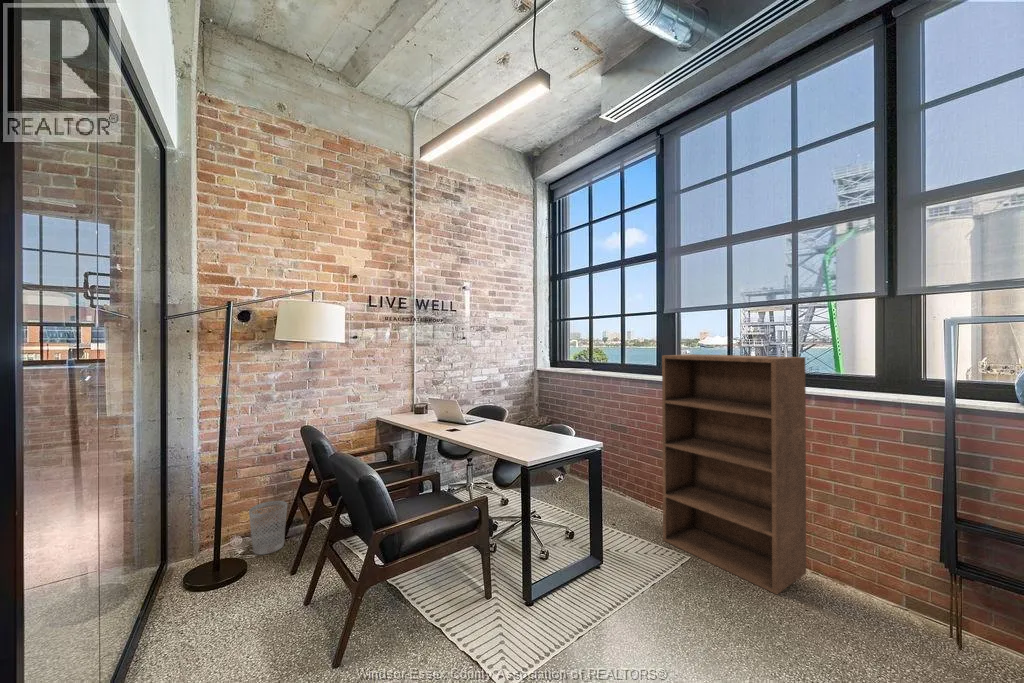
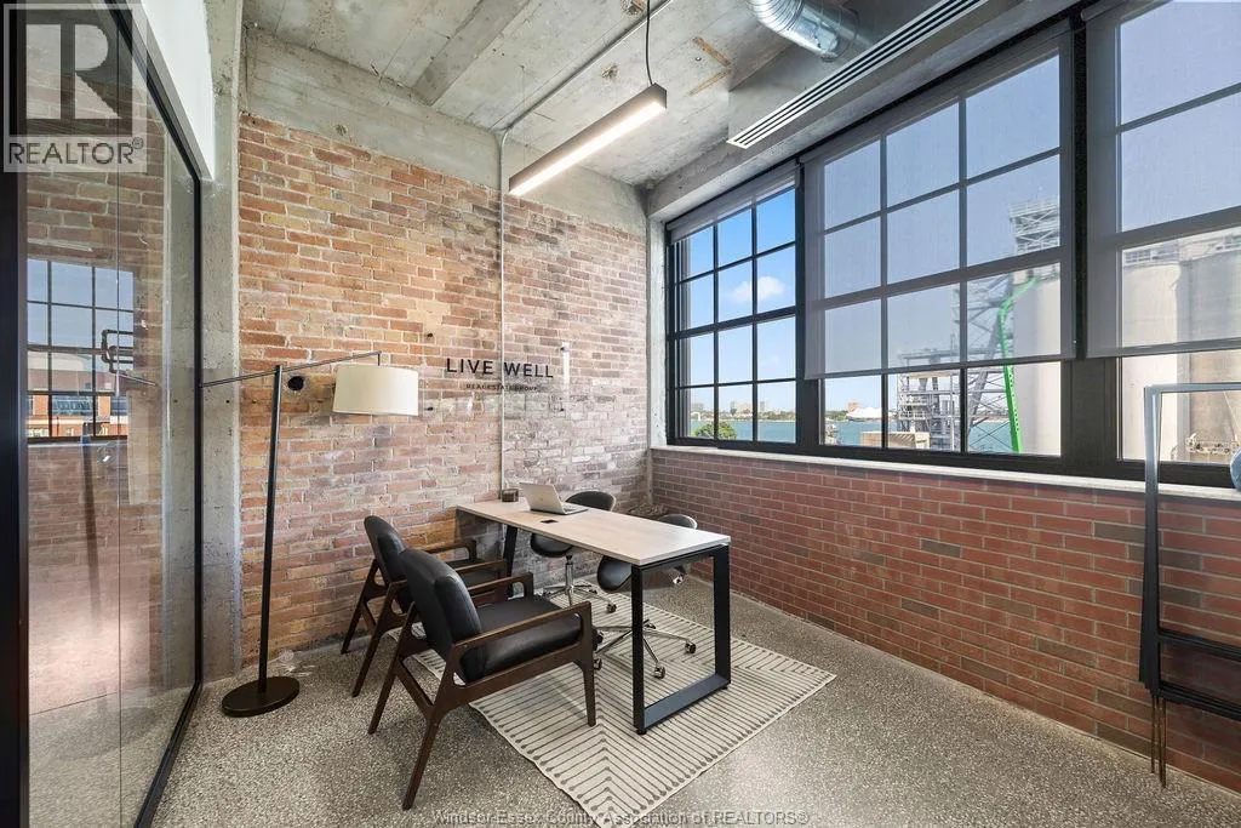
- bookshelf (728, 455)
- wastebasket (268, 527)
